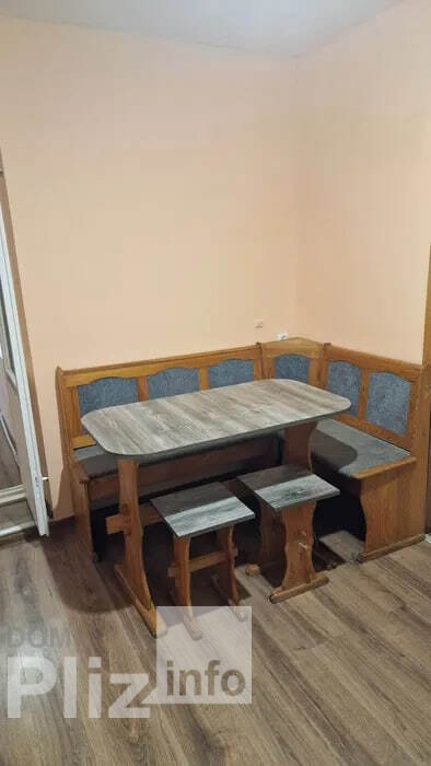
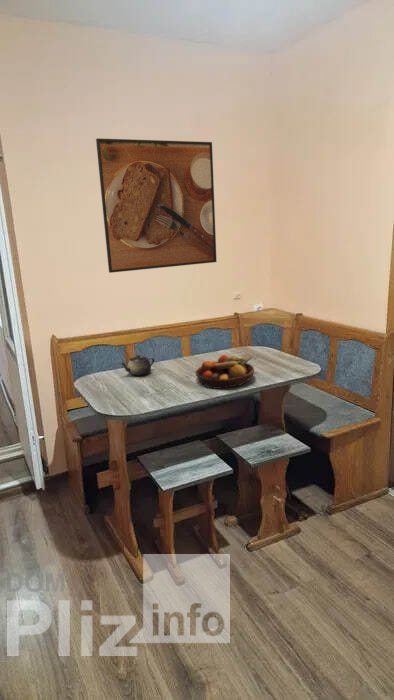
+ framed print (161, 205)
+ fruit bowl (225, 367)
+ teapot (137, 364)
